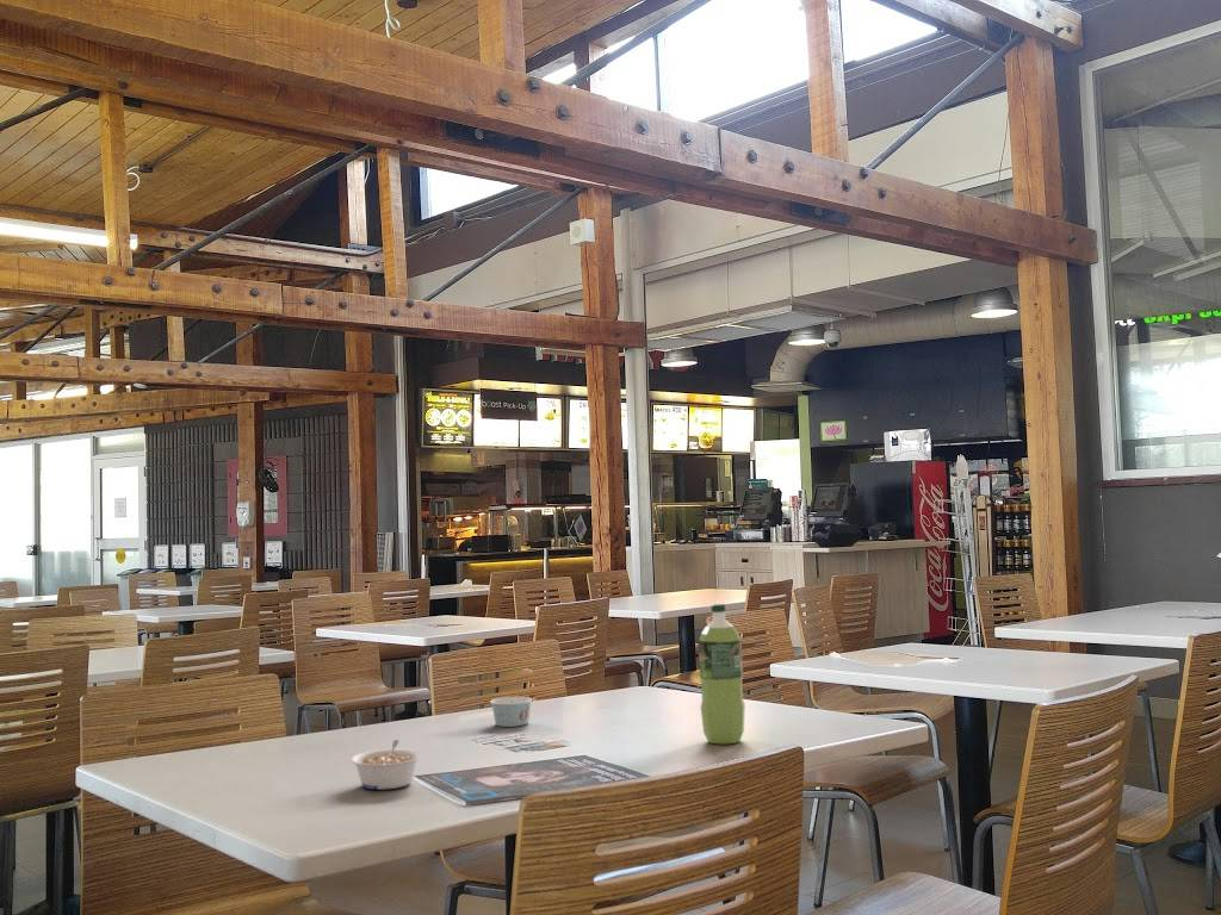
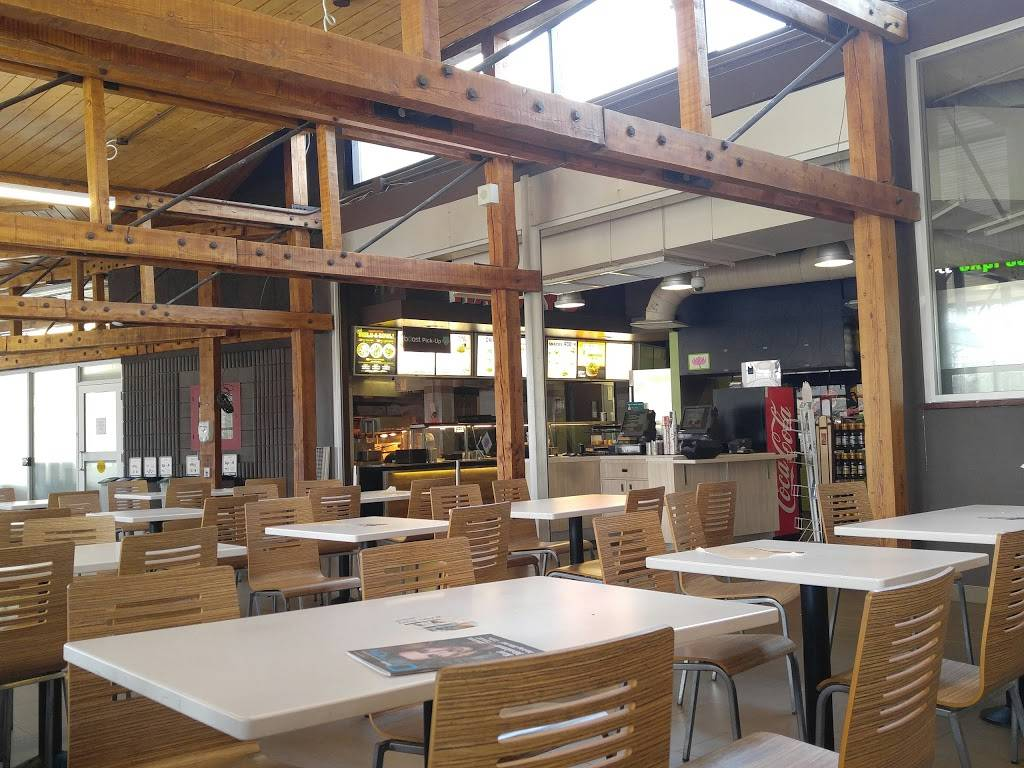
- pop (720, 672)
- legume (385, 766)
- paper cup (512, 711)
